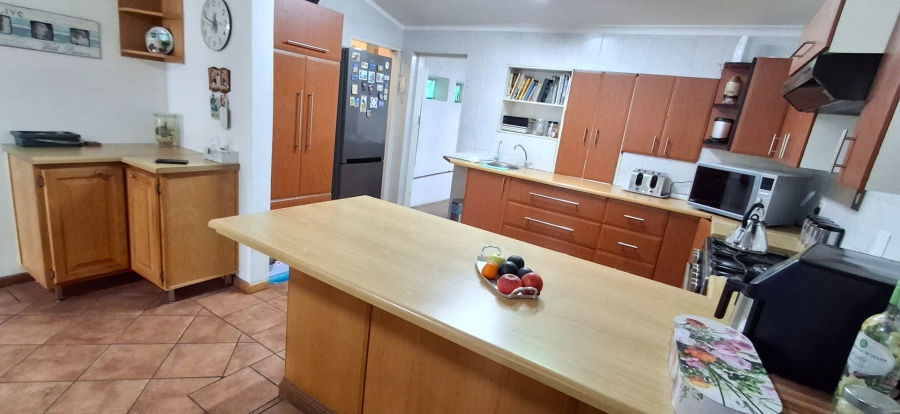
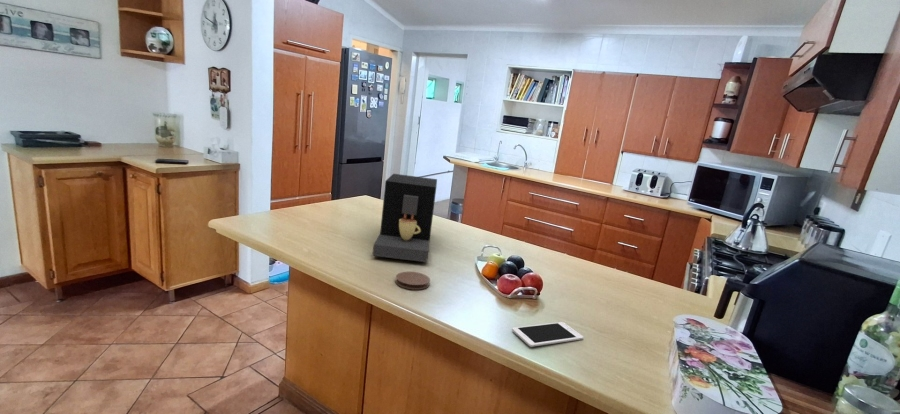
+ coaster (412, 280)
+ coffee maker (408, 214)
+ cell phone (547, 333)
